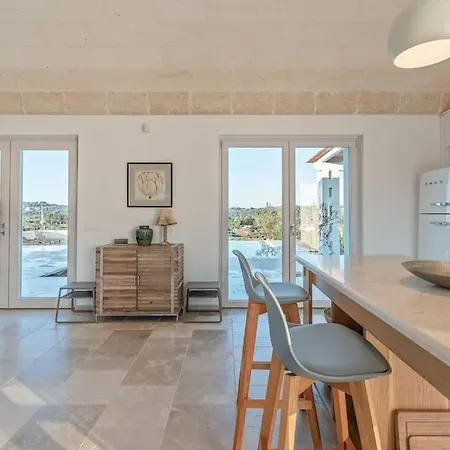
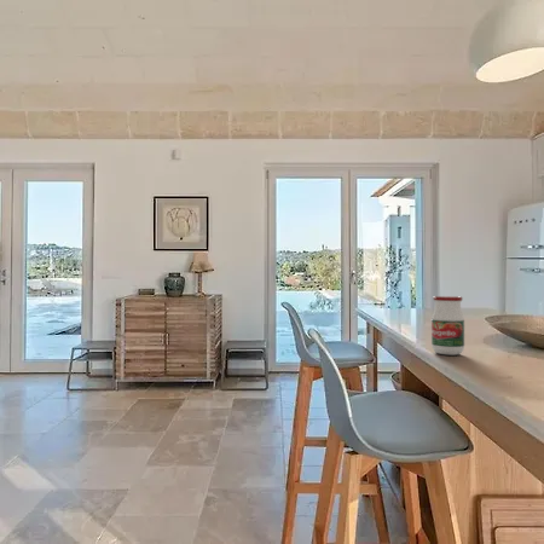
+ jar (447, 324)
